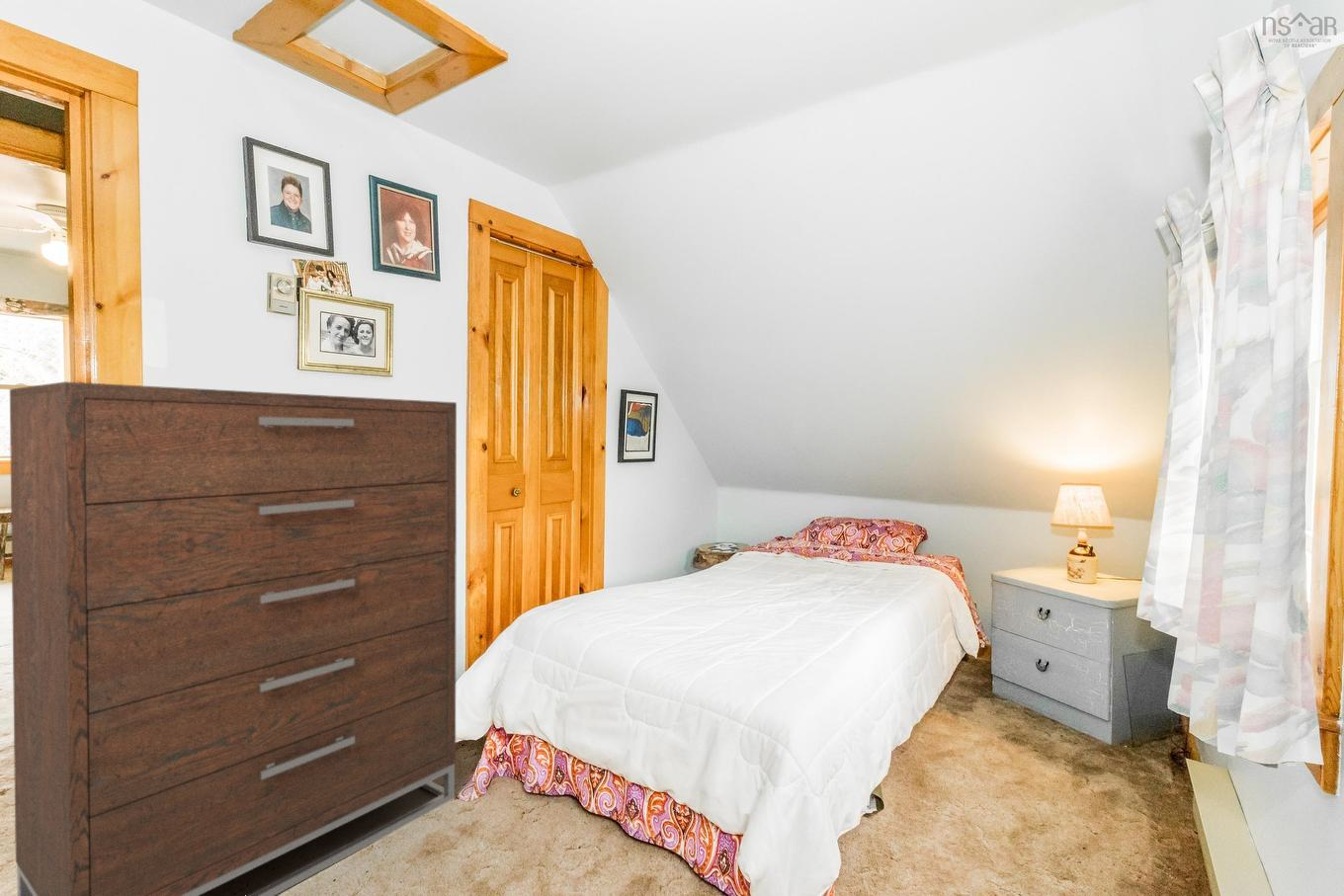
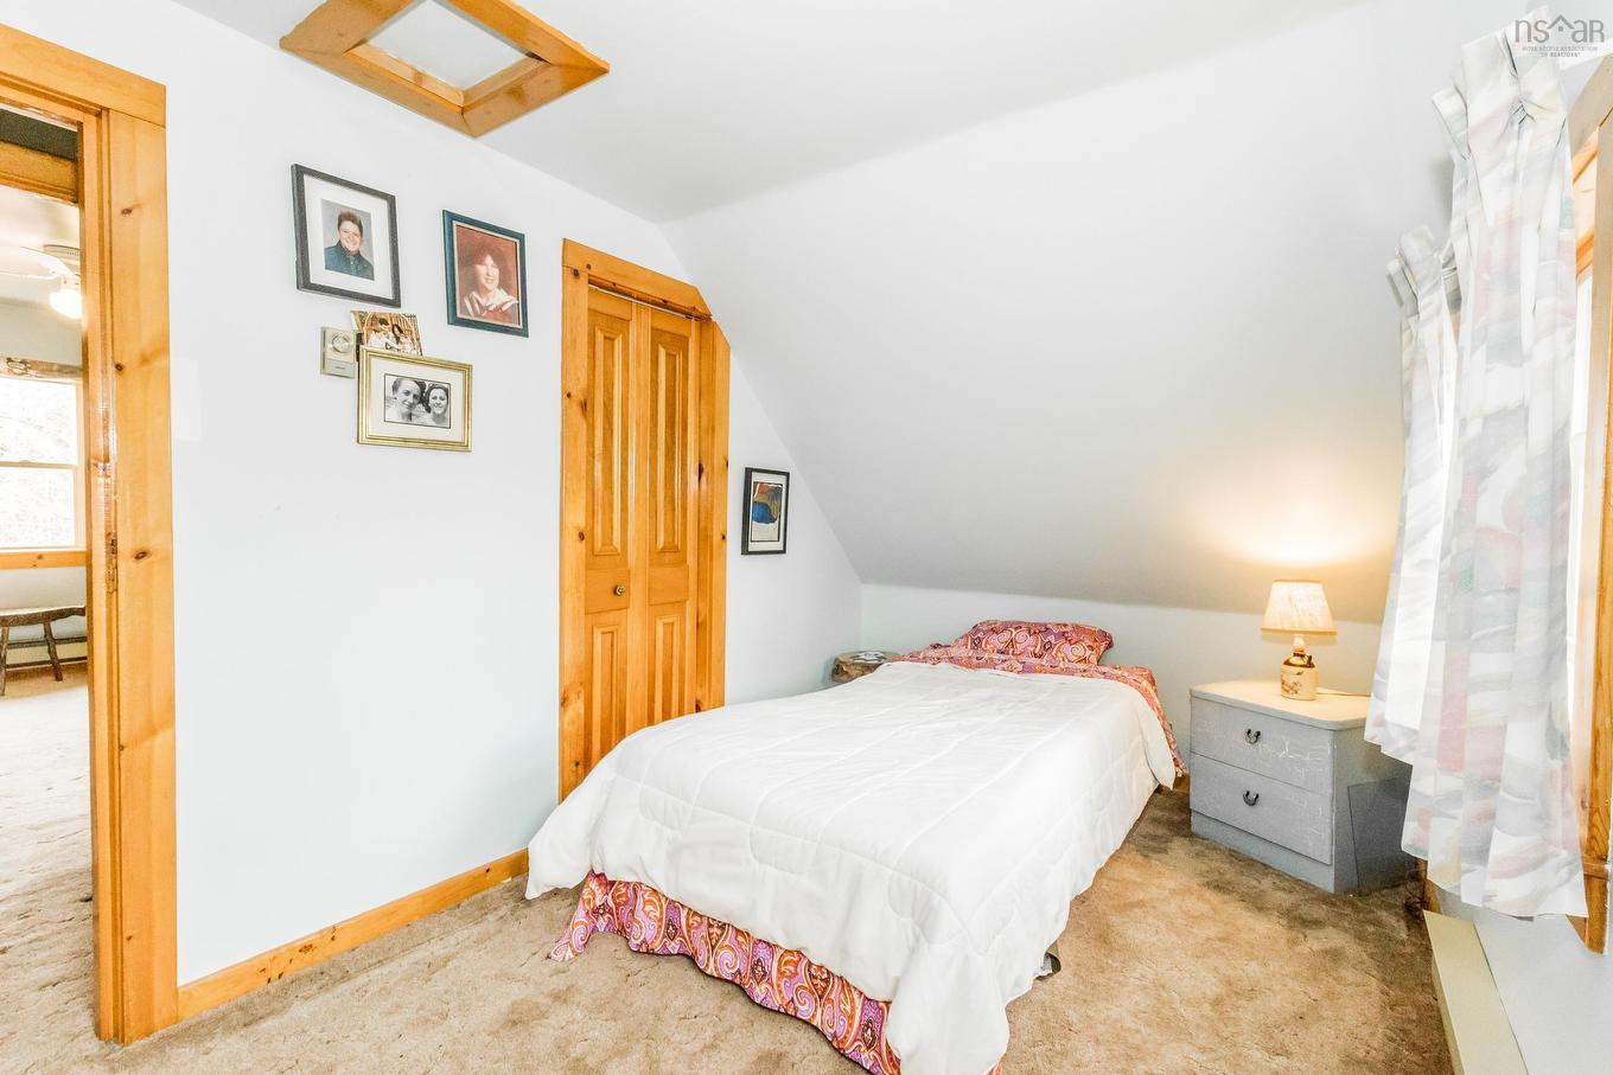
- dresser (266, 623)
